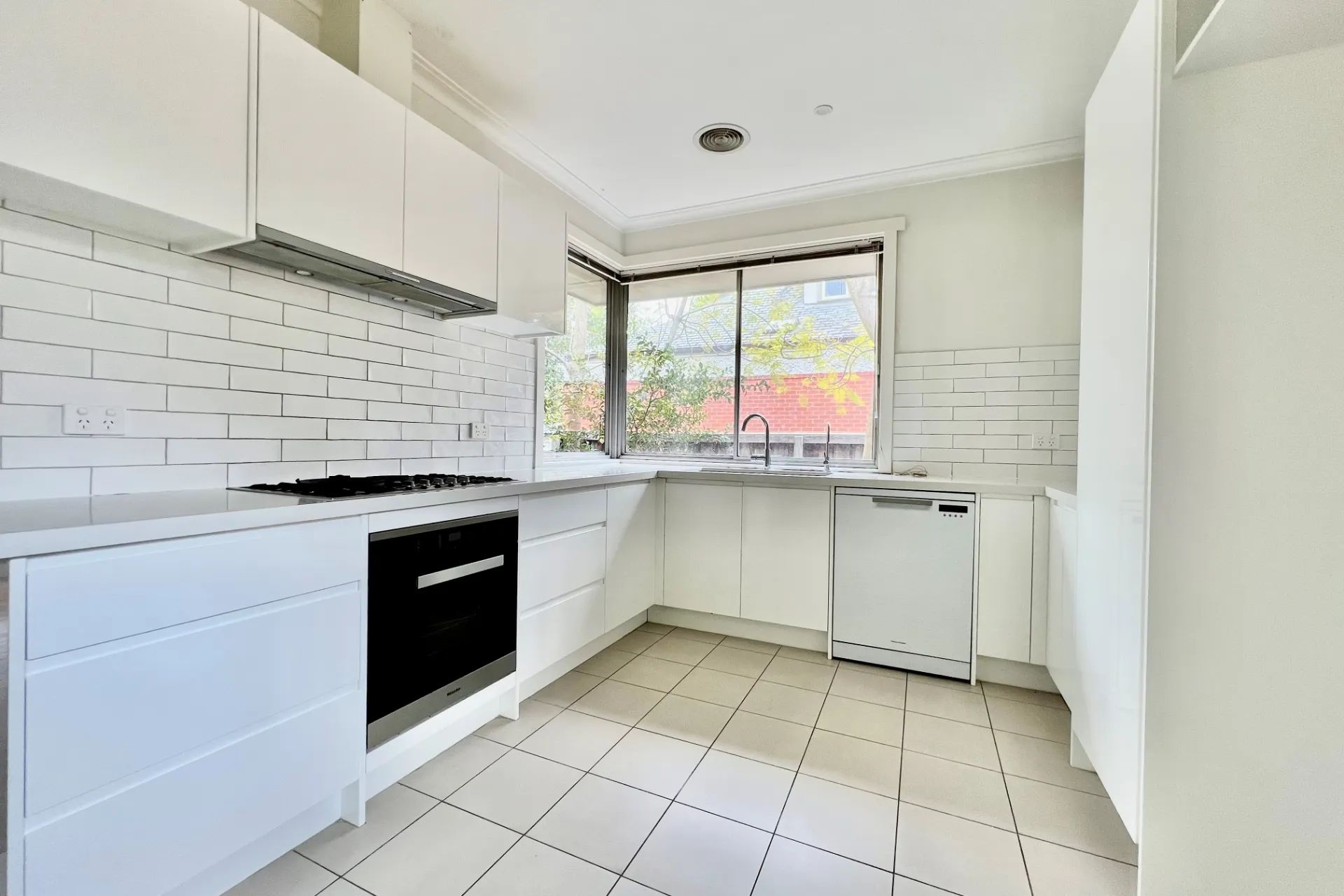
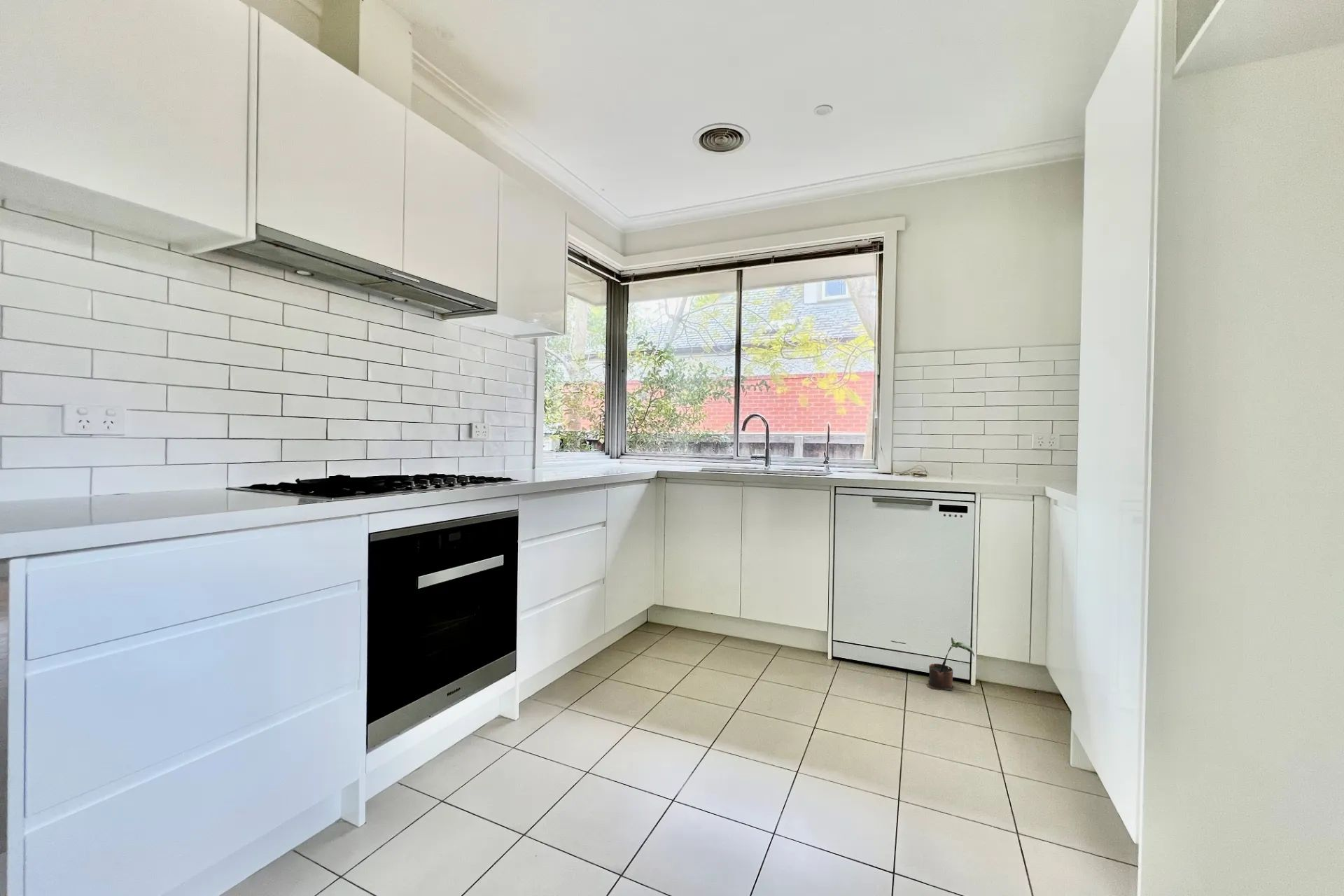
+ potted plant (946, 659)
